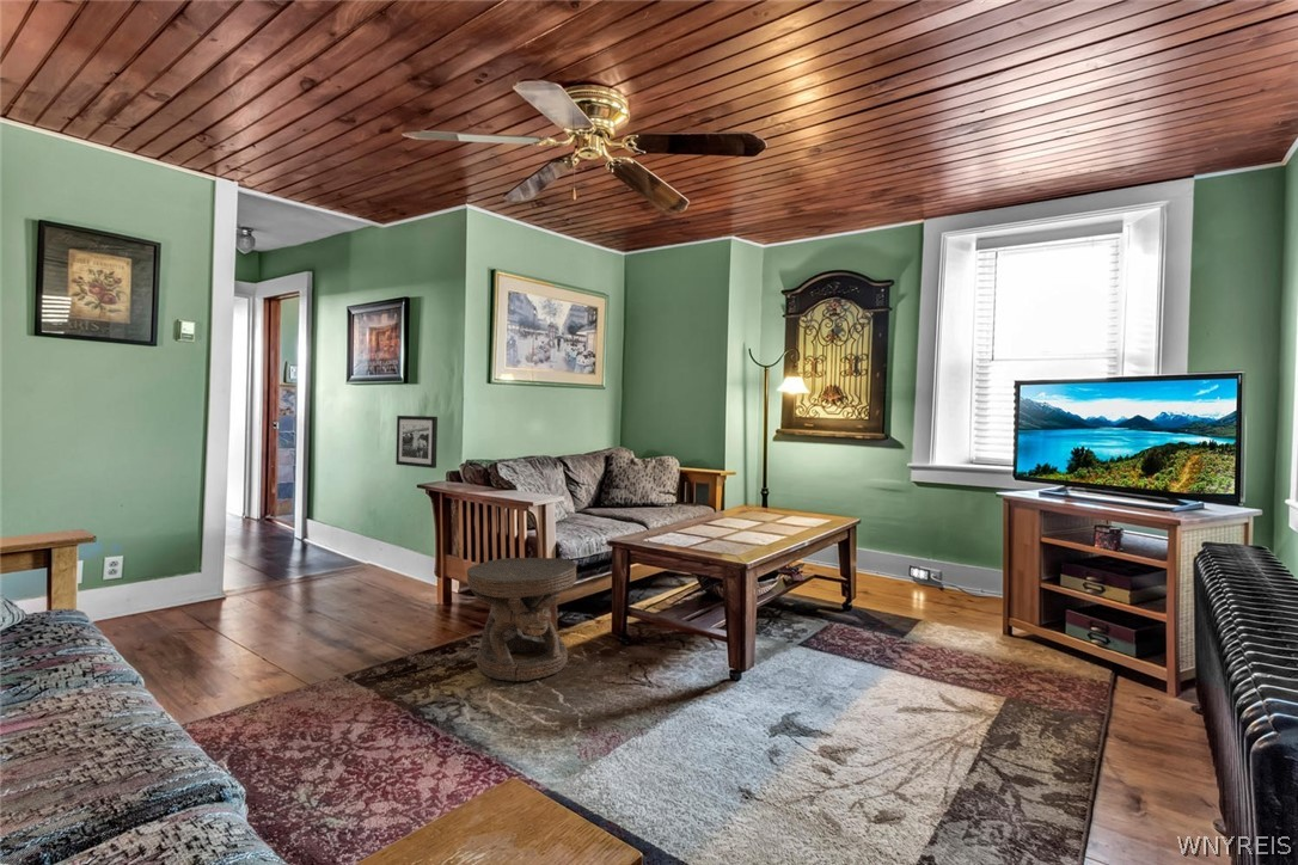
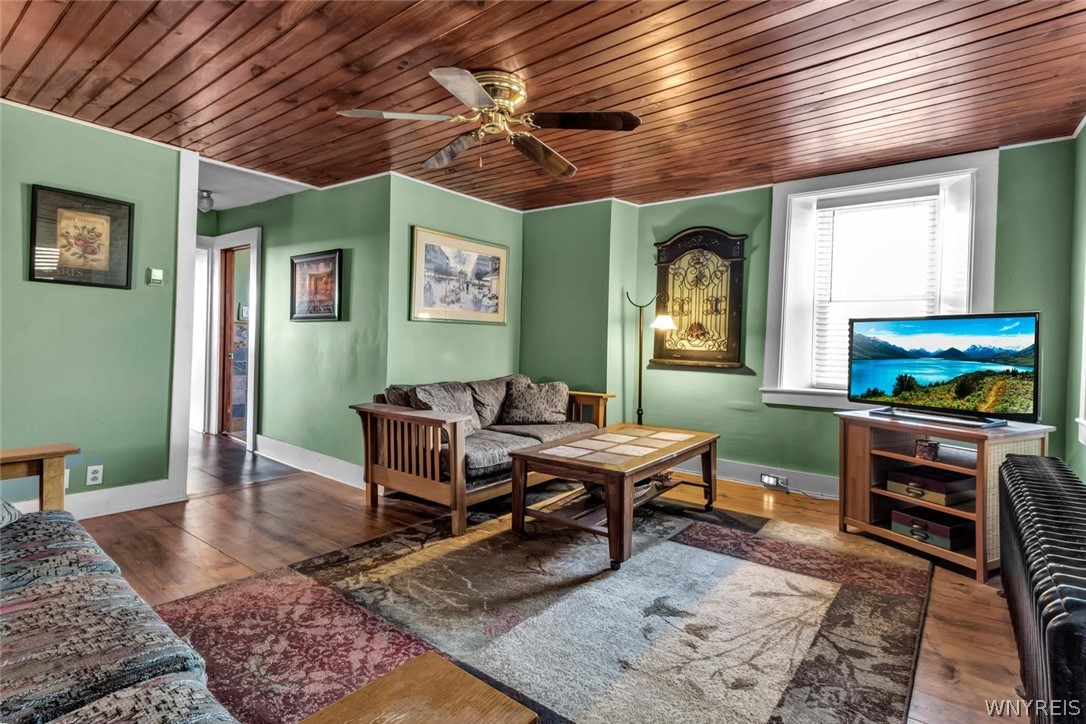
- picture frame (416, 441)
- carved stool (522, 613)
